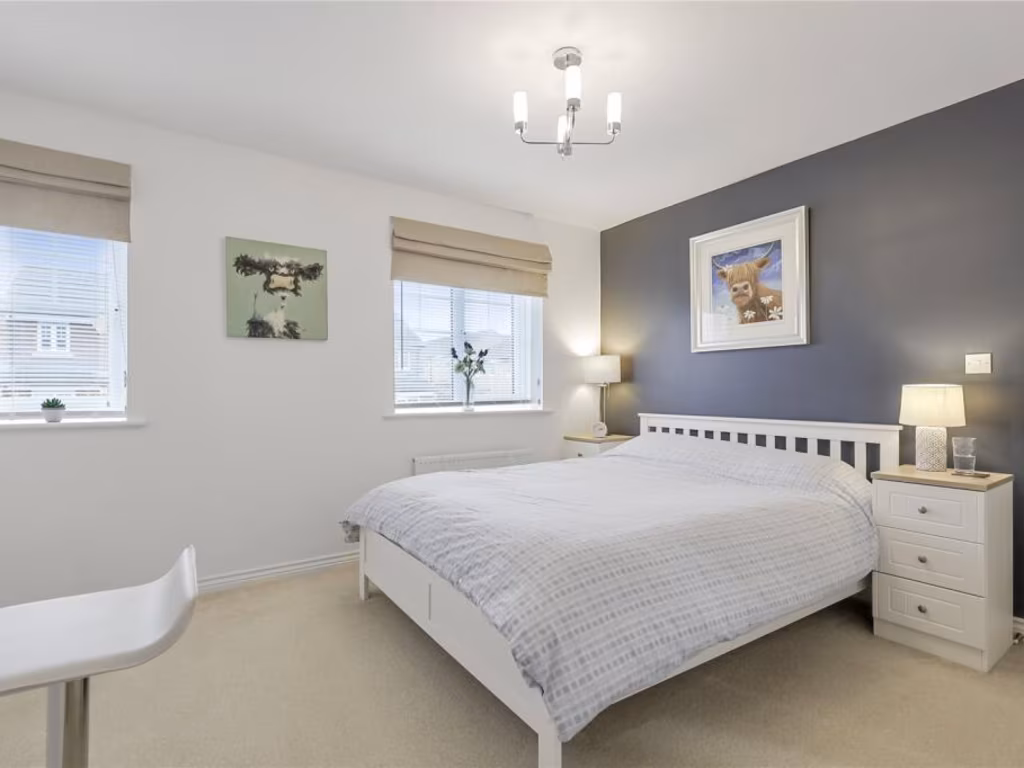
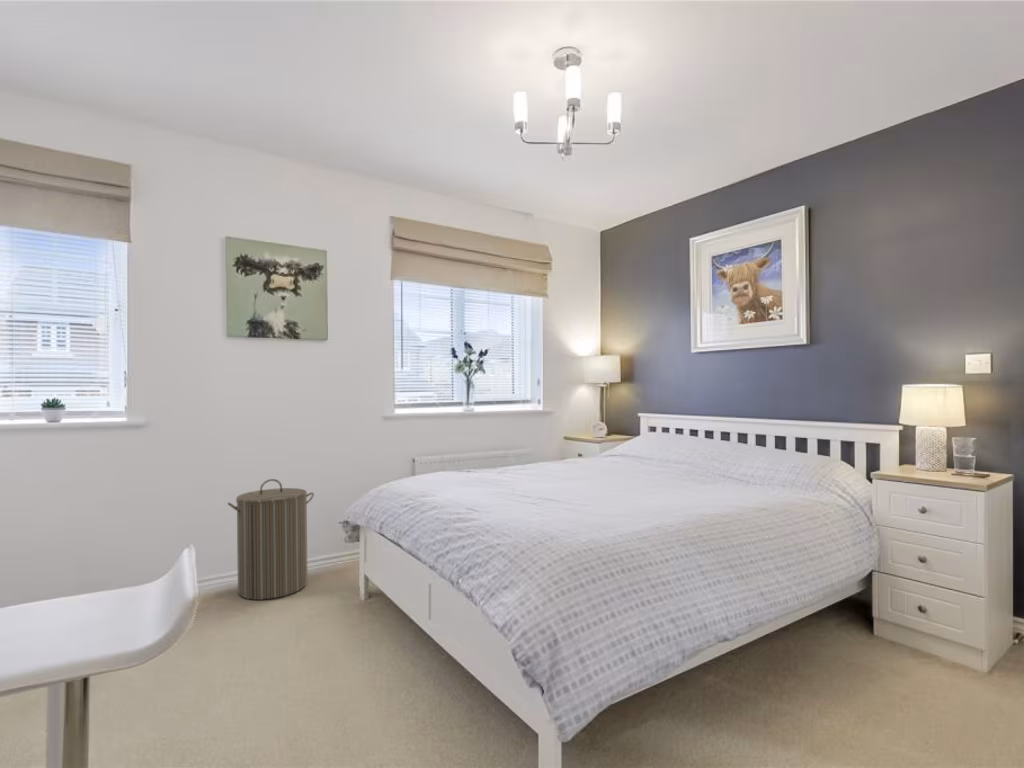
+ laundry hamper (273, 533)
